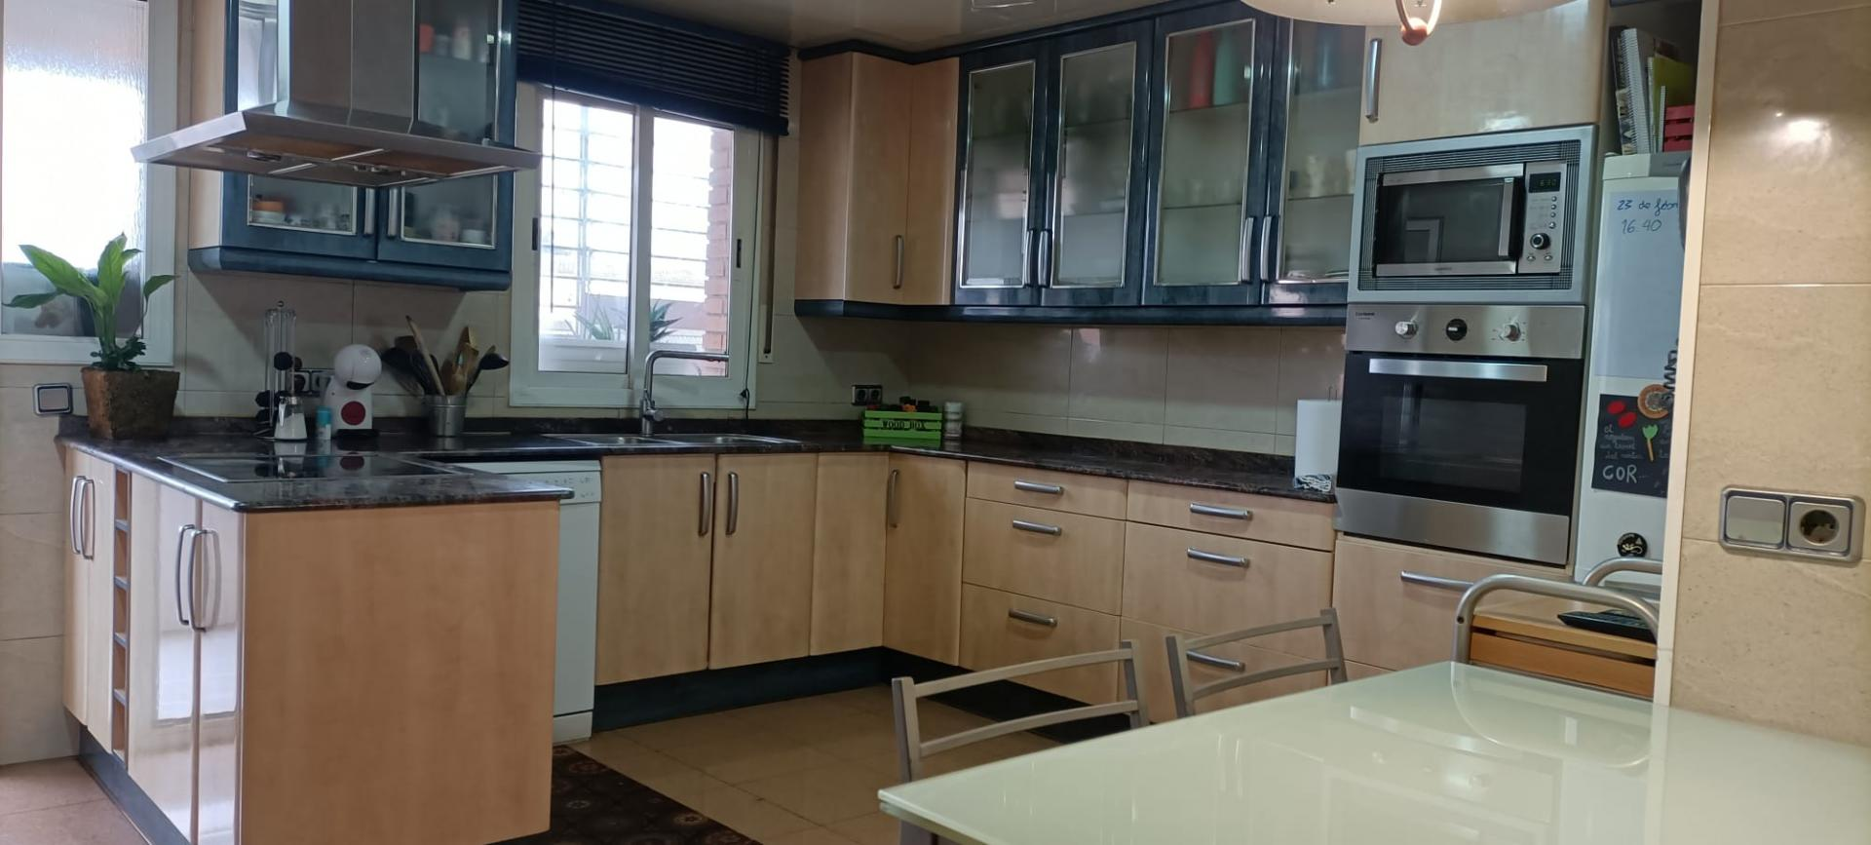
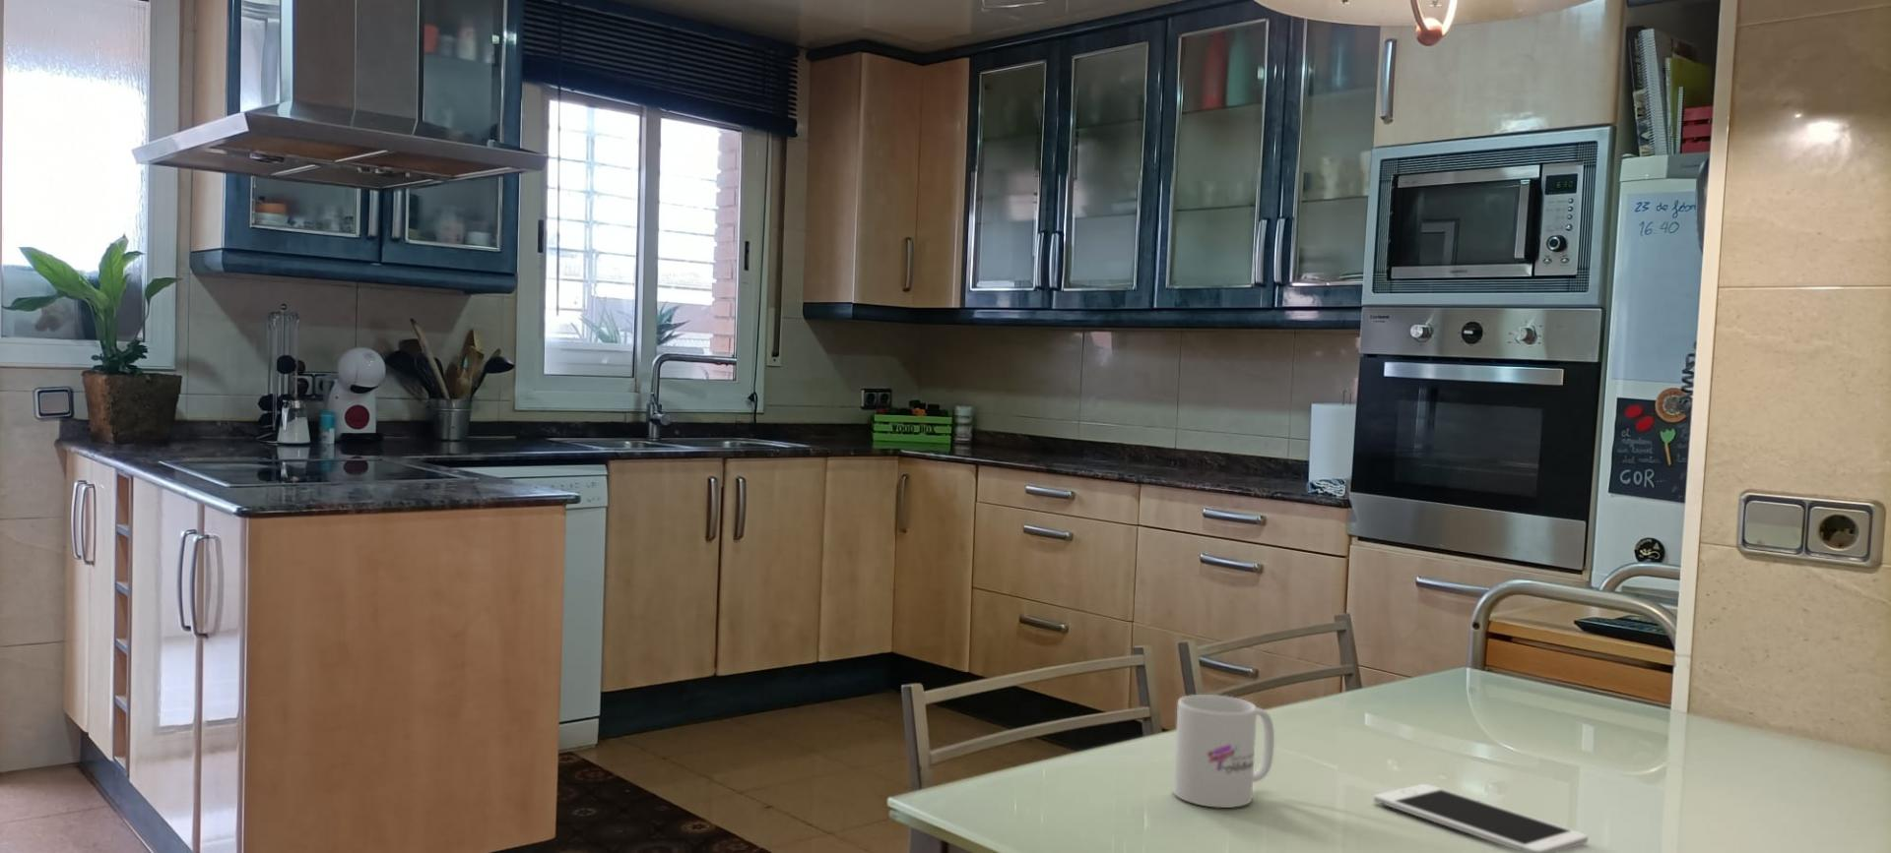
+ mug (1228, 748)
+ cell phone (1476, 818)
